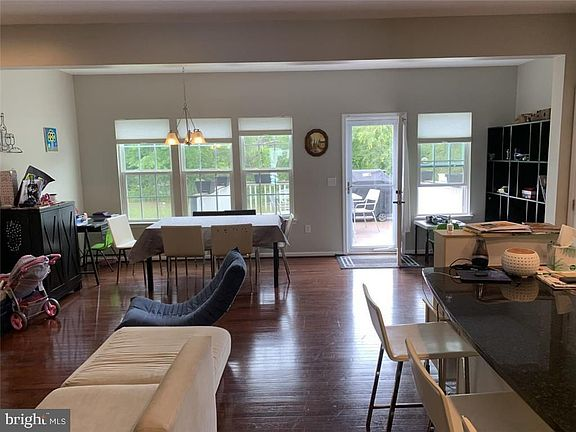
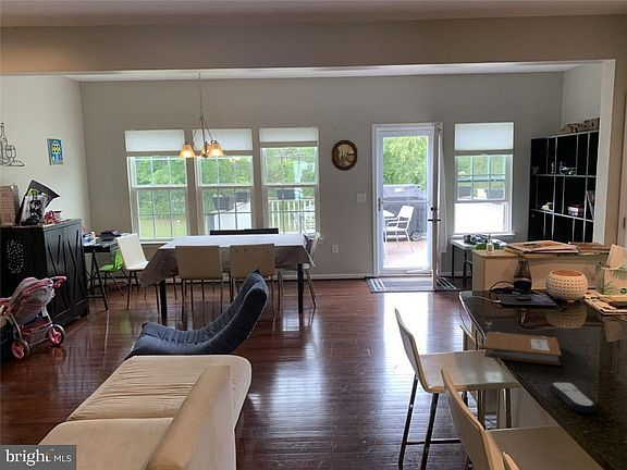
+ notebook (522, 346)
+ remote control (573, 396)
